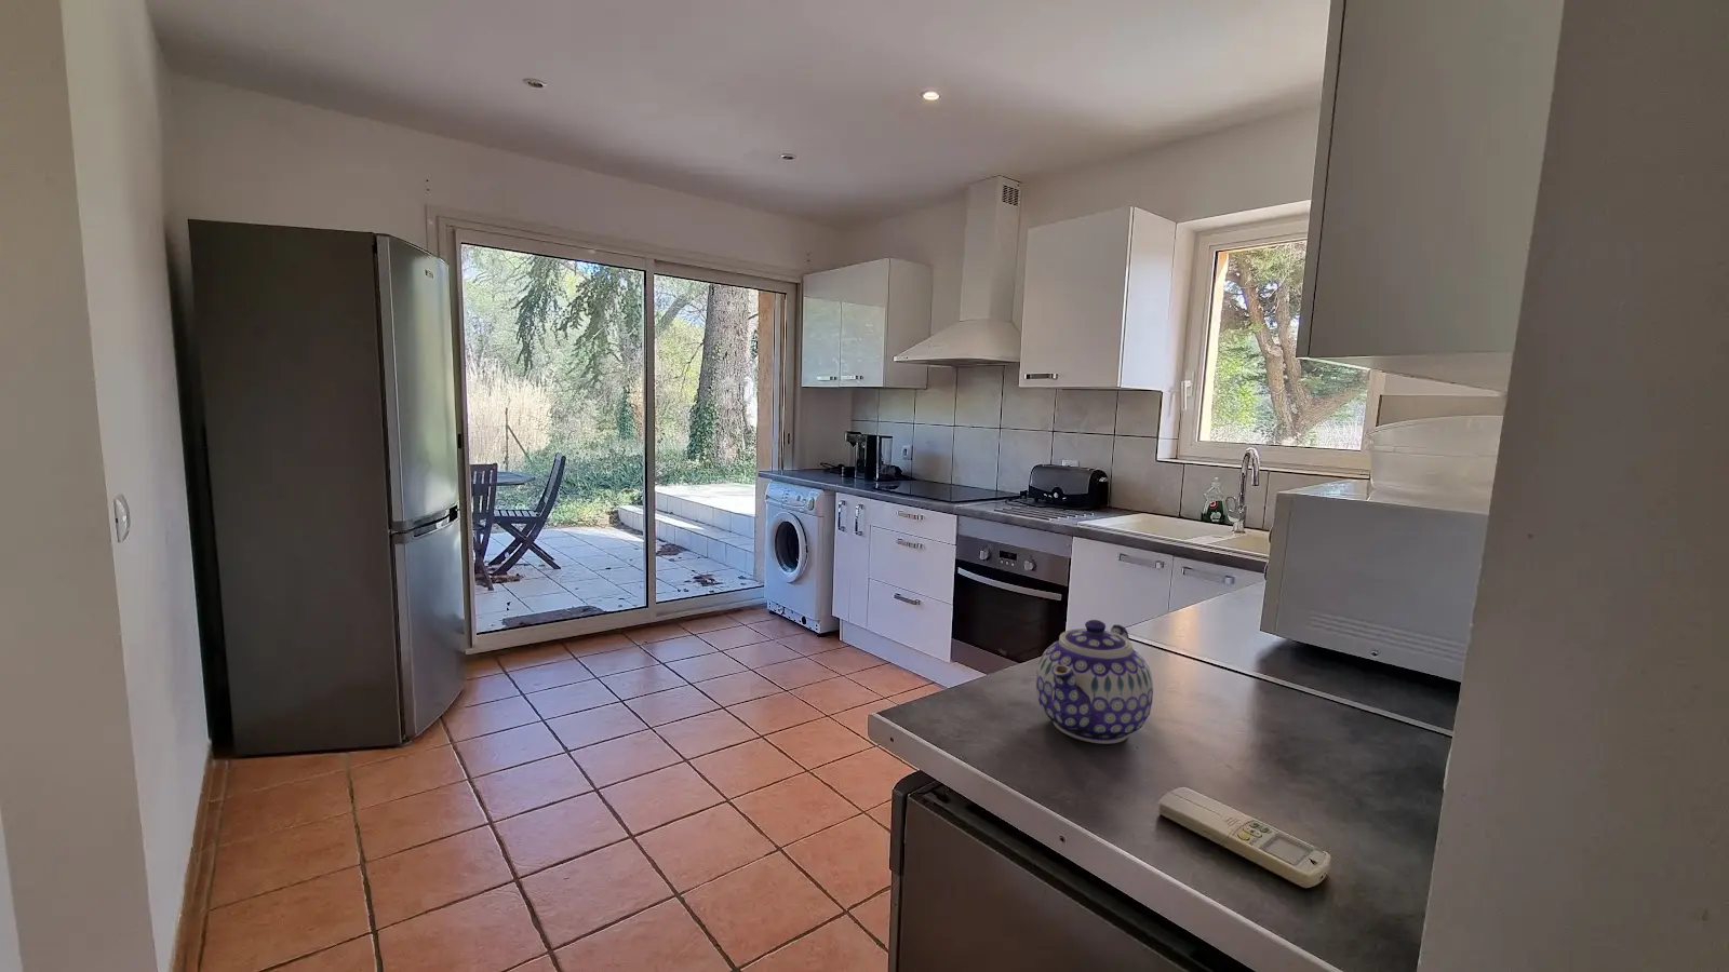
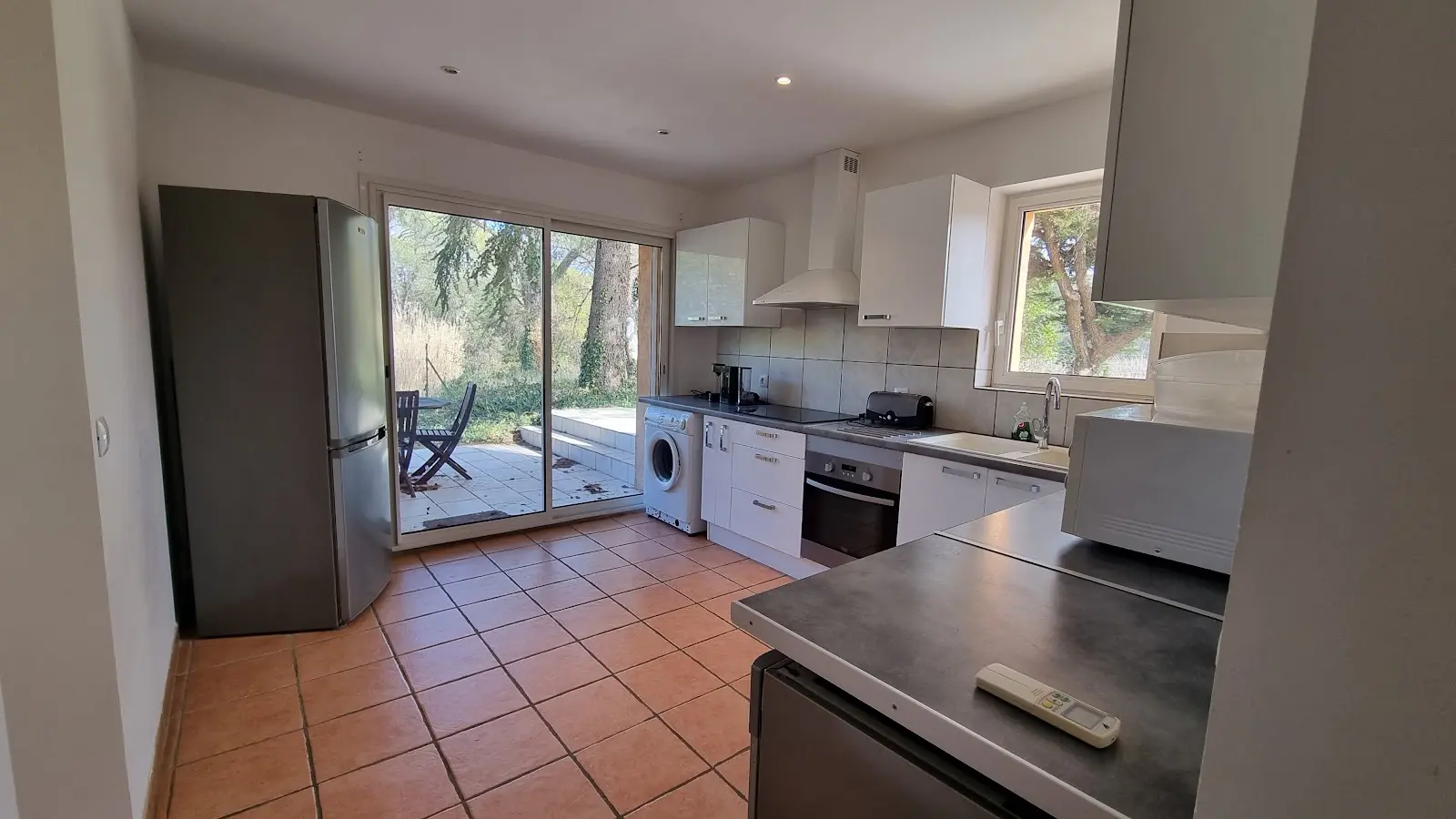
- teapot (1094, 674)
